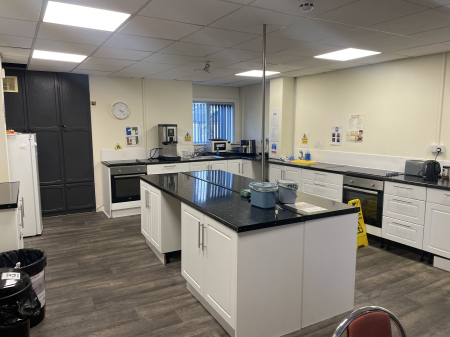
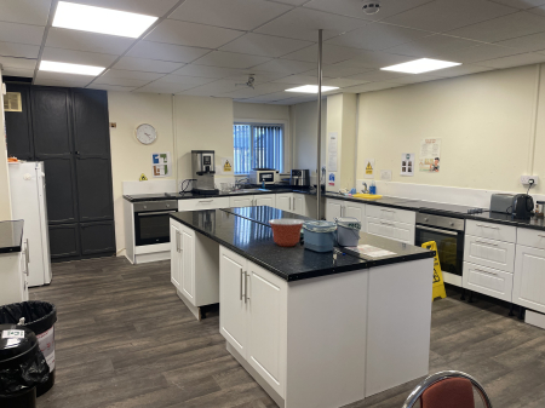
+ mixing bowl (286, 232)
